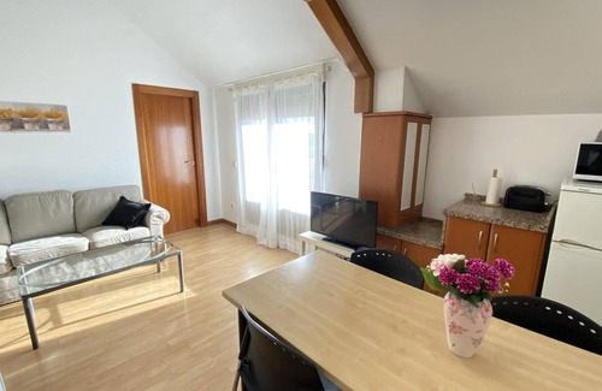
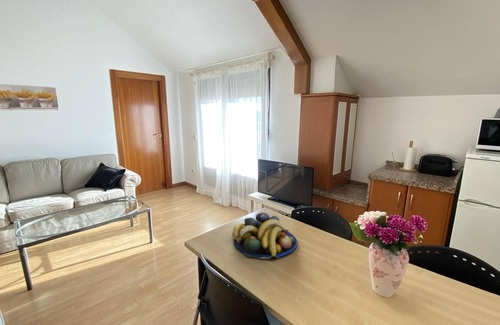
+ fruit bowl (265, 230)
